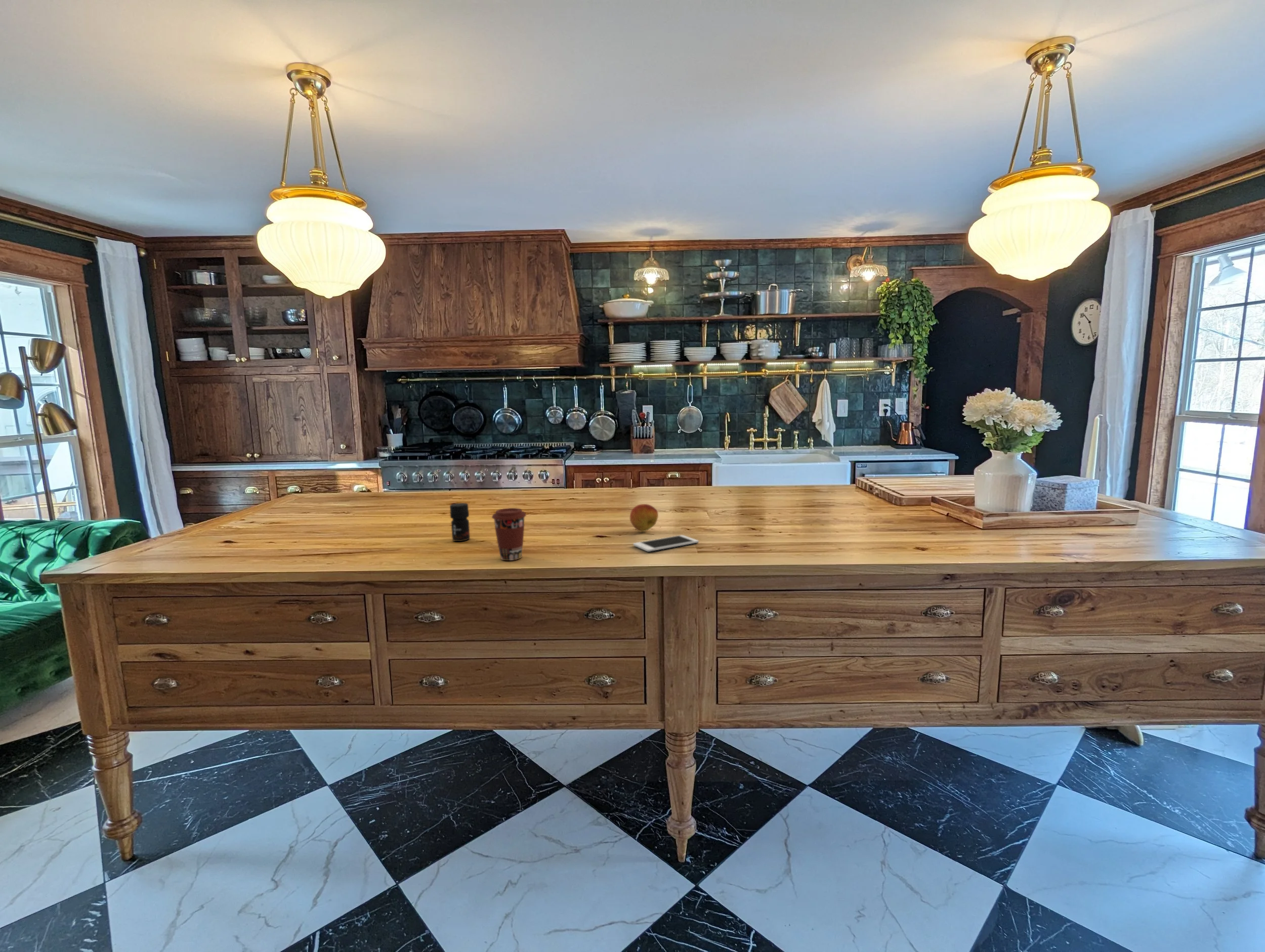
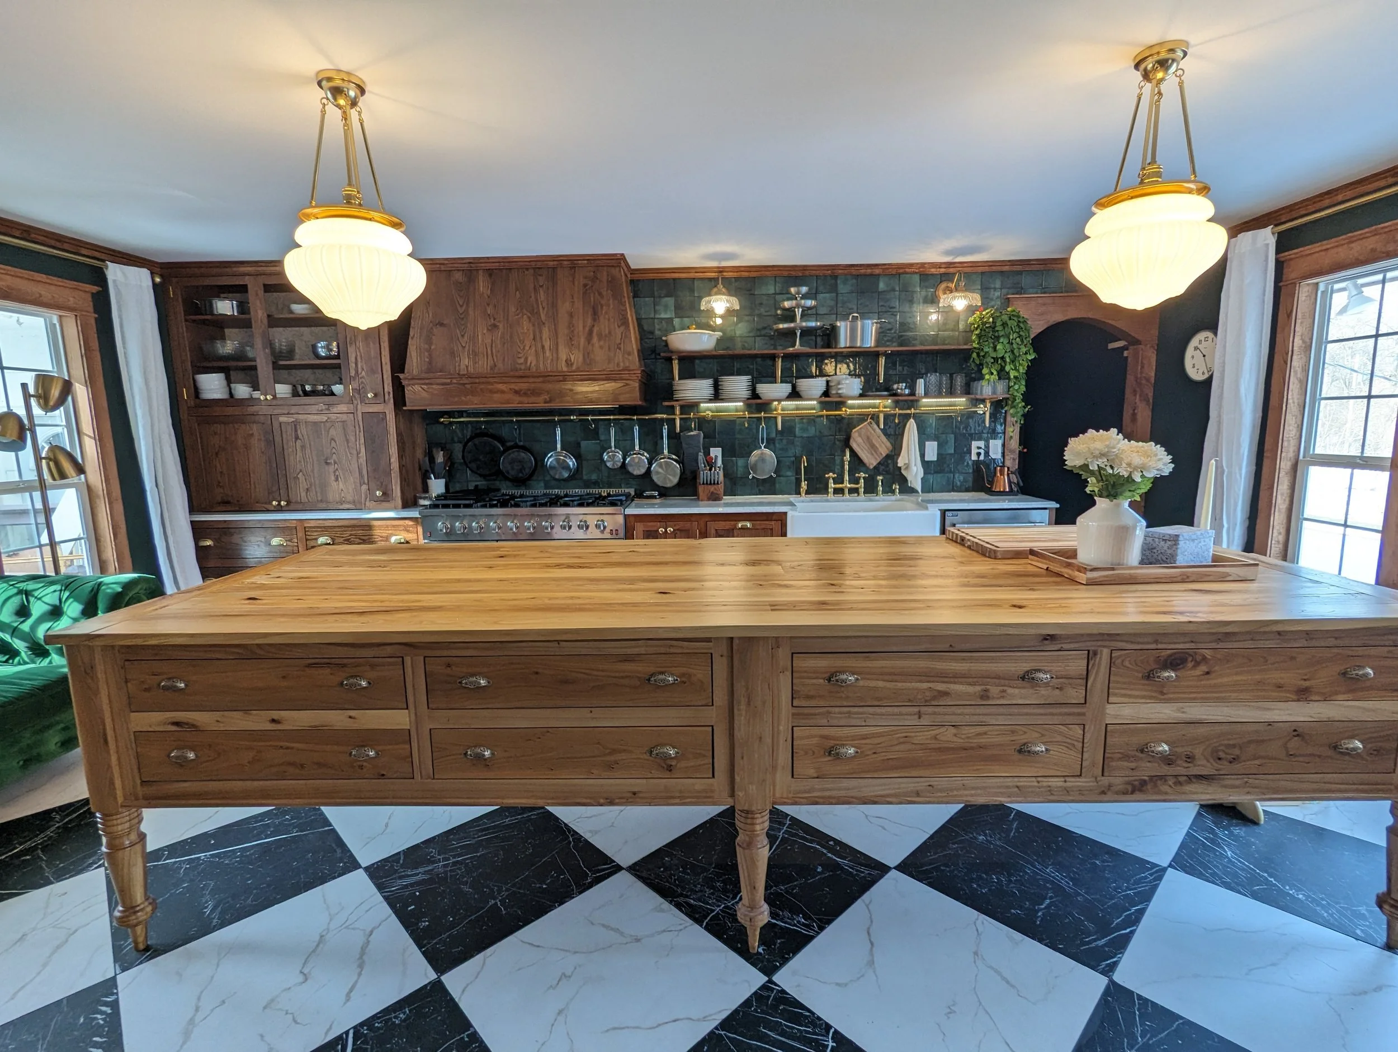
- cell phone (666, 543)
- jar (460, 522)
- fruit (643, 517)
- coffee cup (510, 534)
